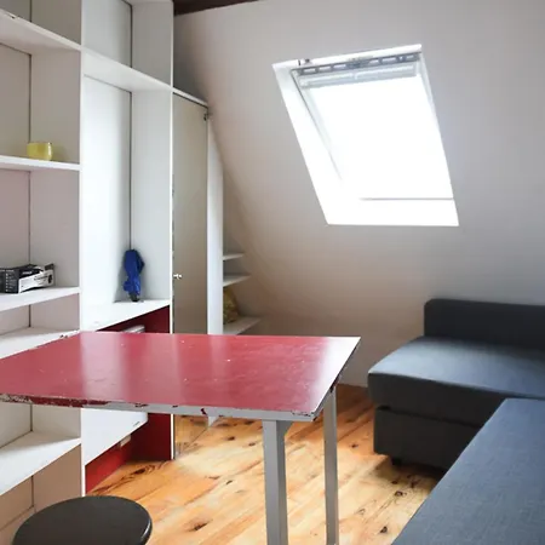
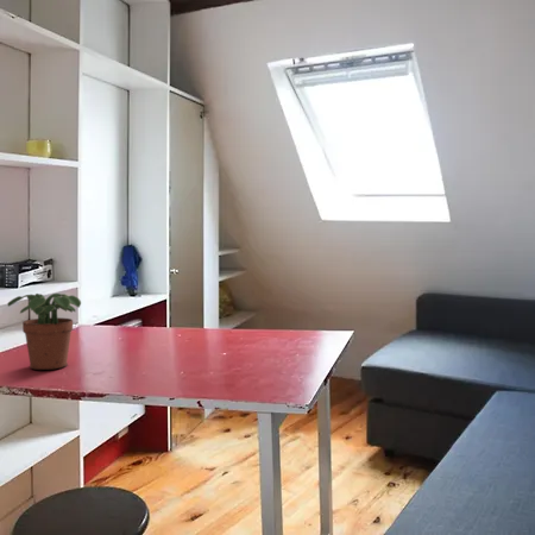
+ potted plant (44, 331)
